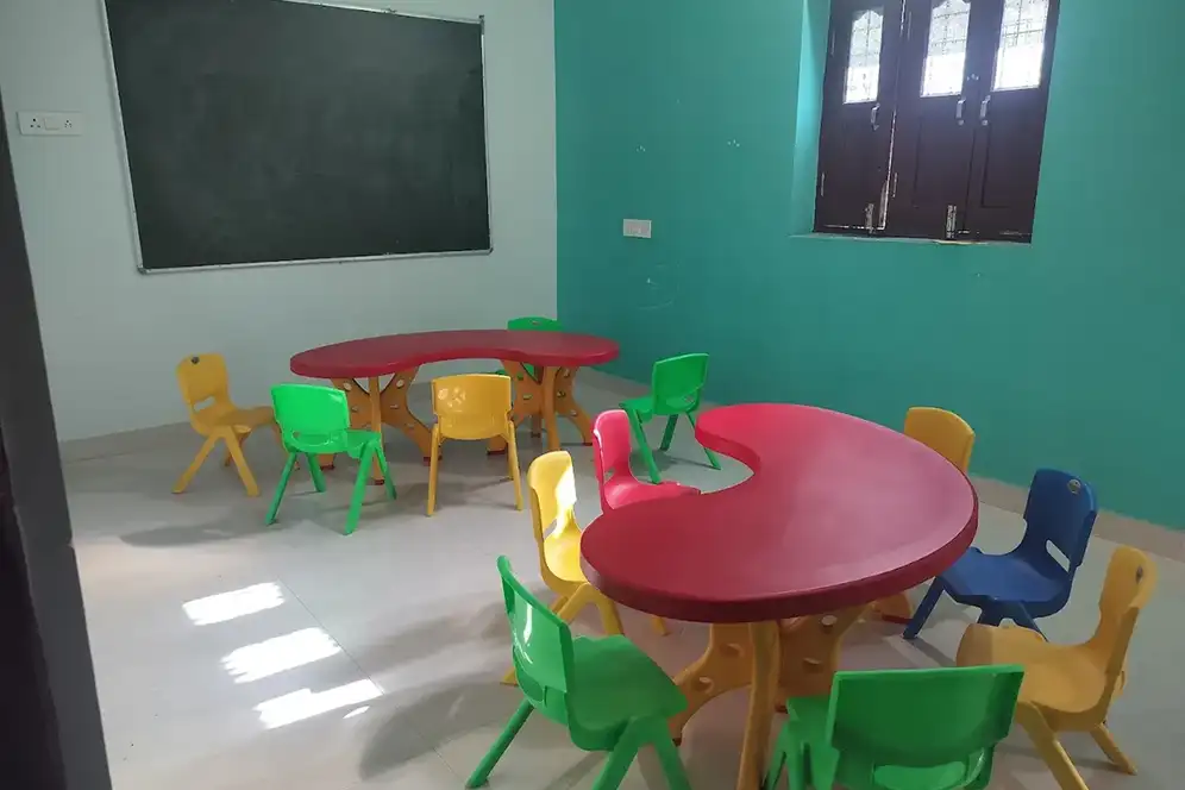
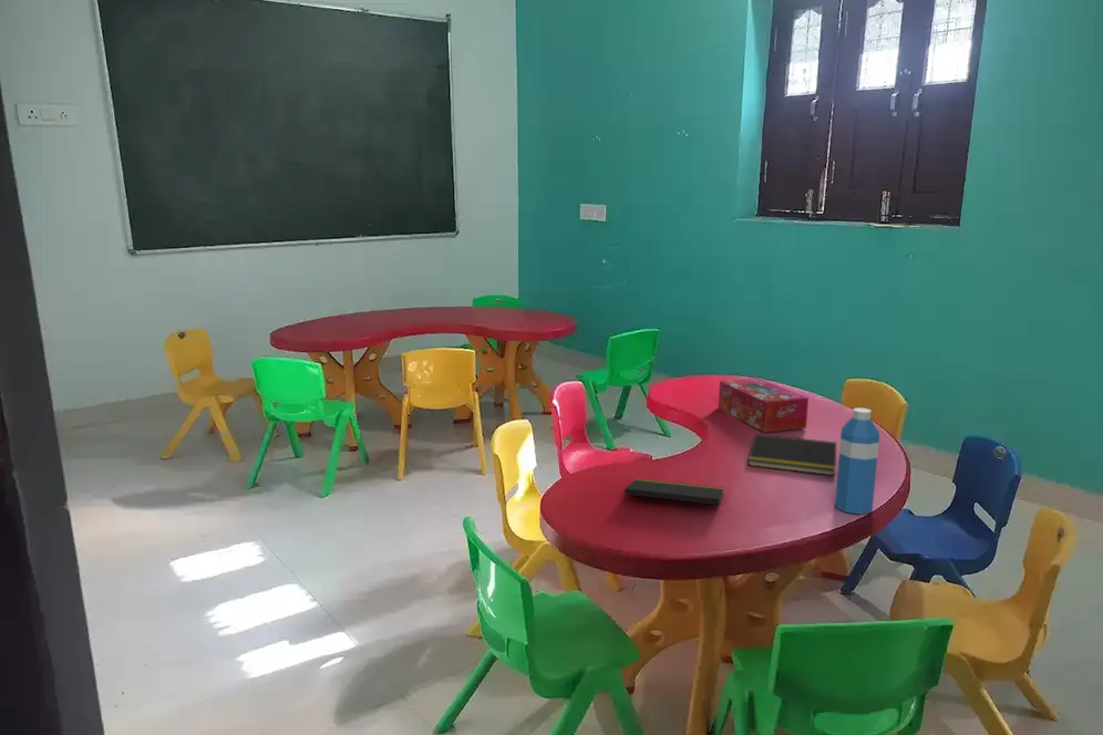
+ notepad (793, 453)
+ tissue box (761, 403)
+ notepad (674, 490)
+ water bottle (857, 458)
